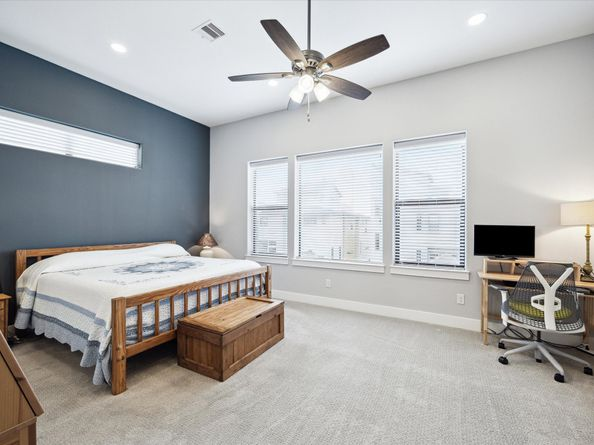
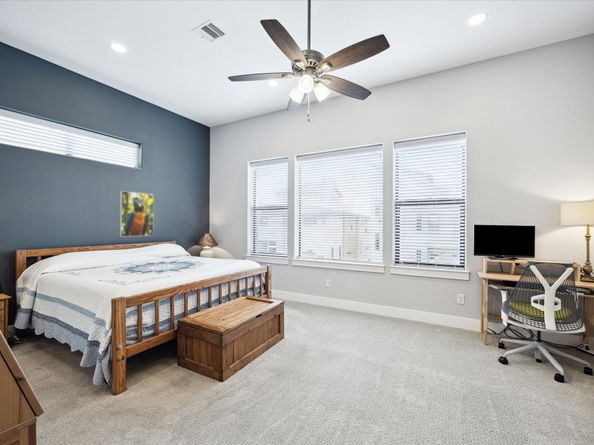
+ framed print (137, 214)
